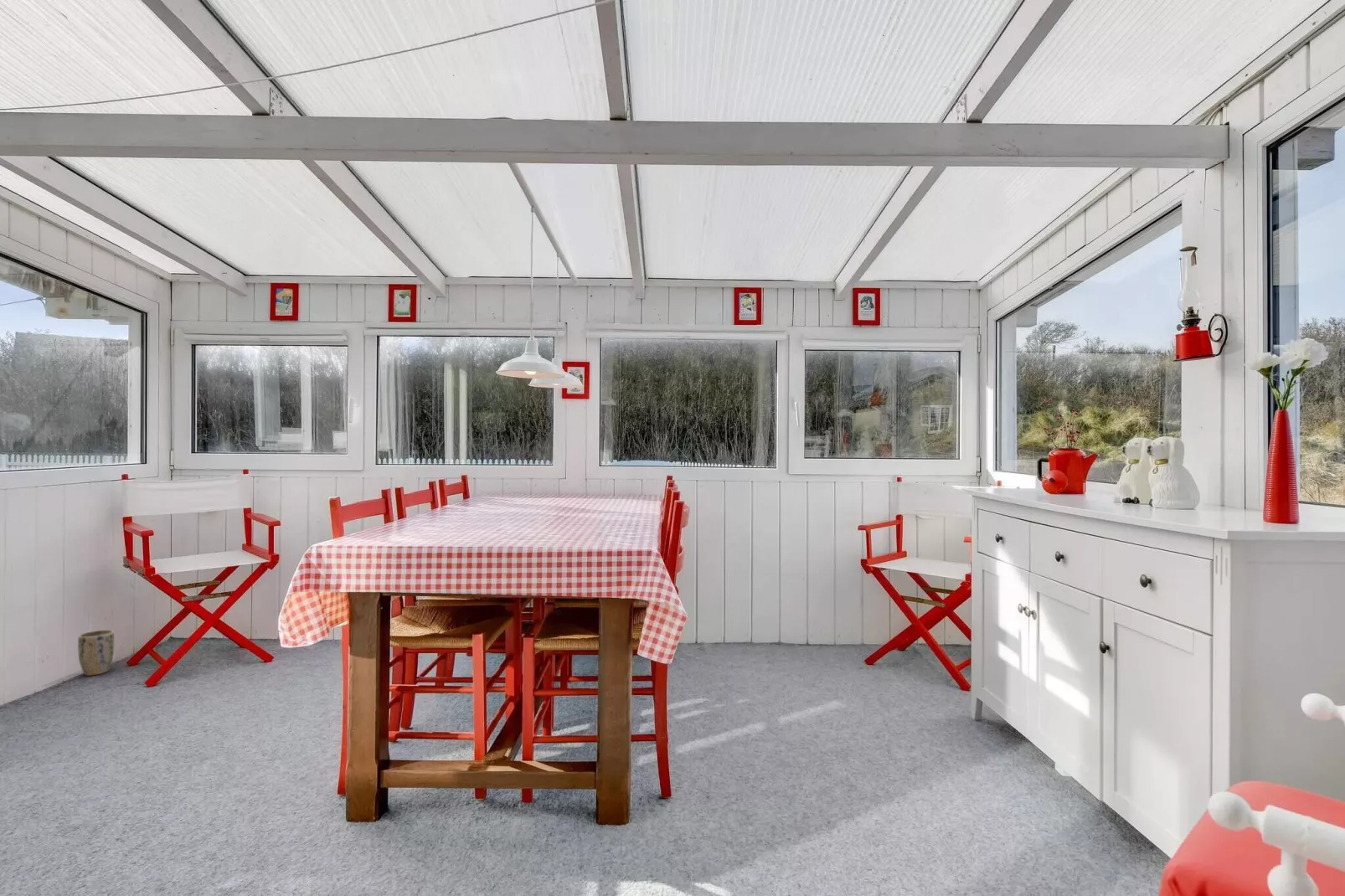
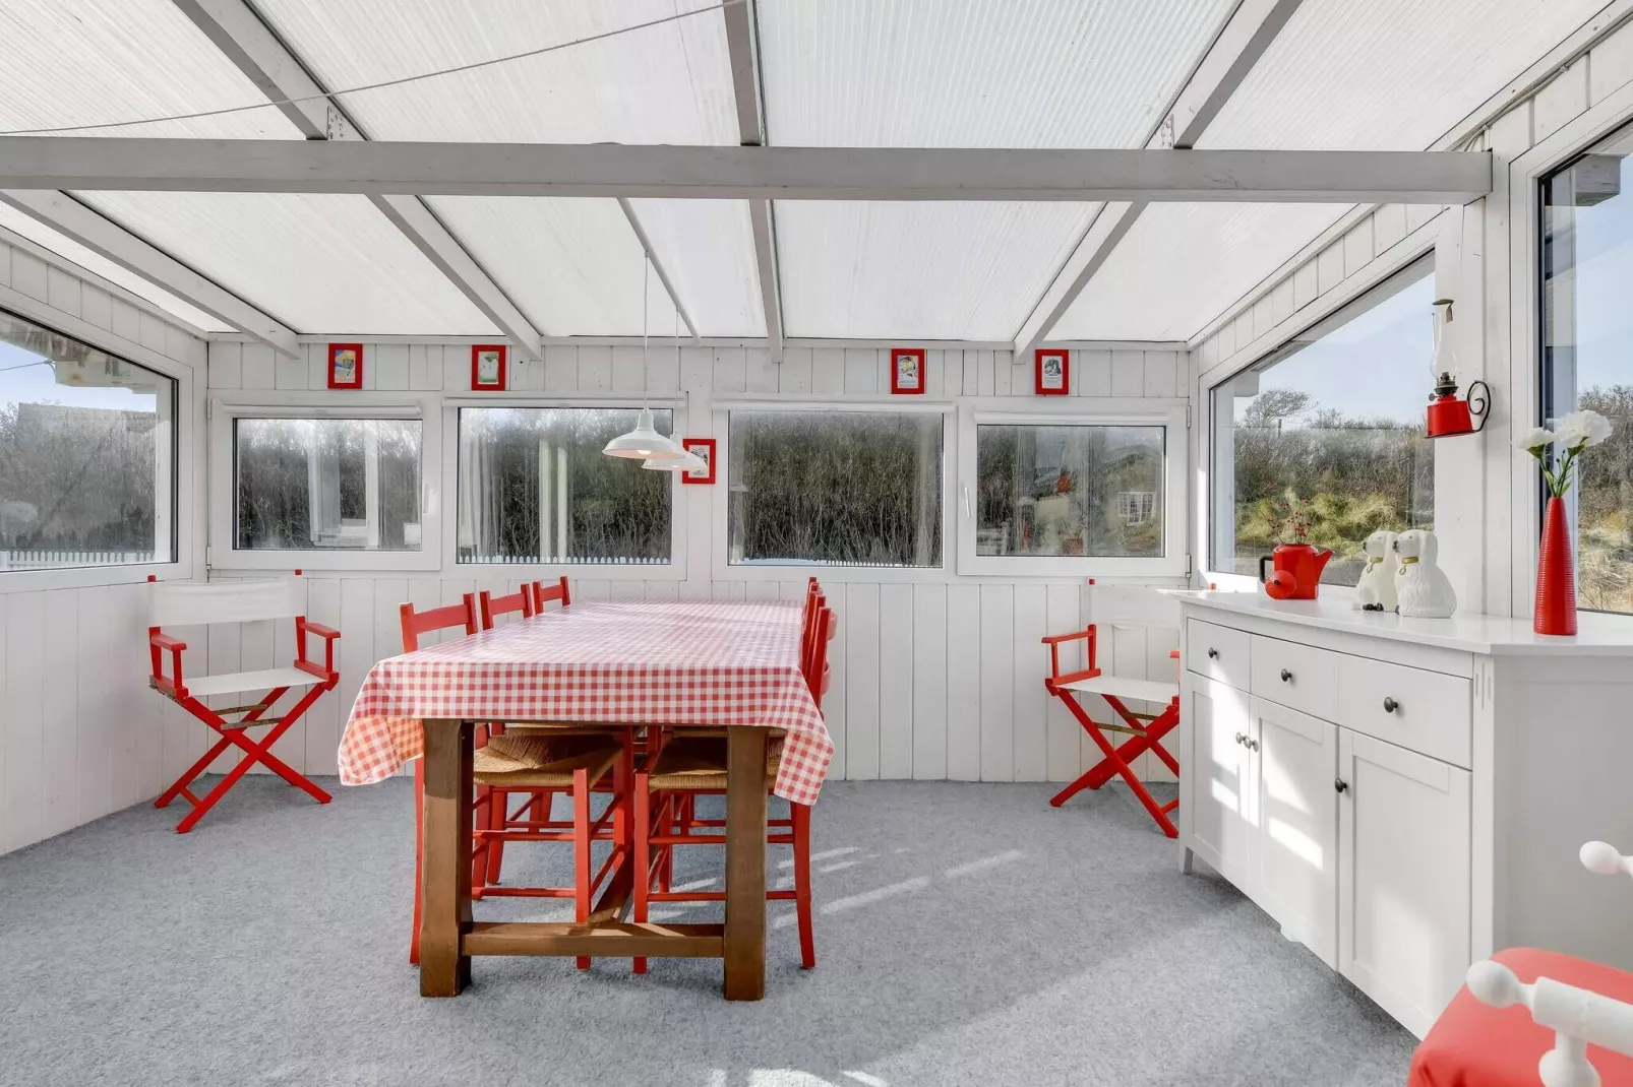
- plant pot (95, 652)
